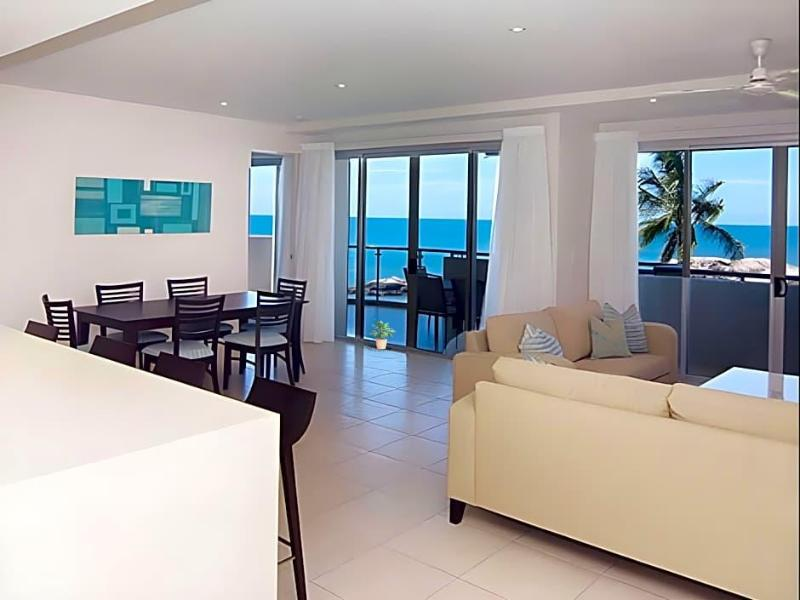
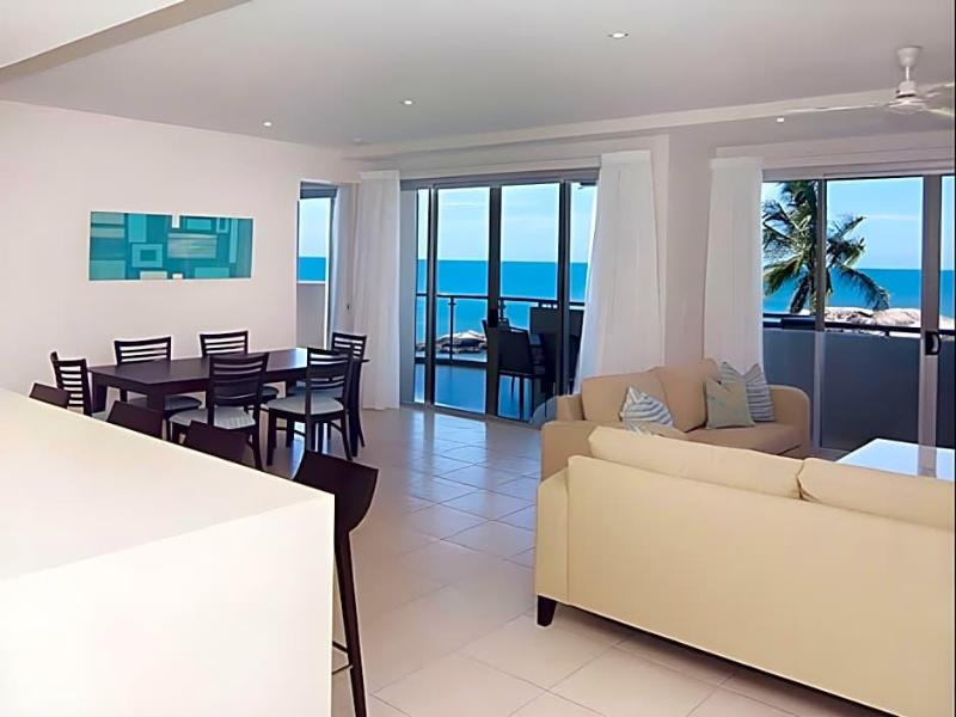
- potted plant (383, 334)
